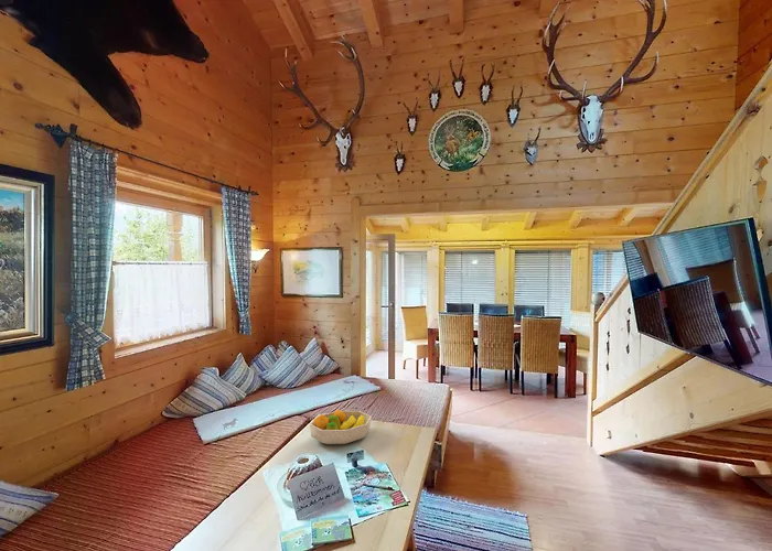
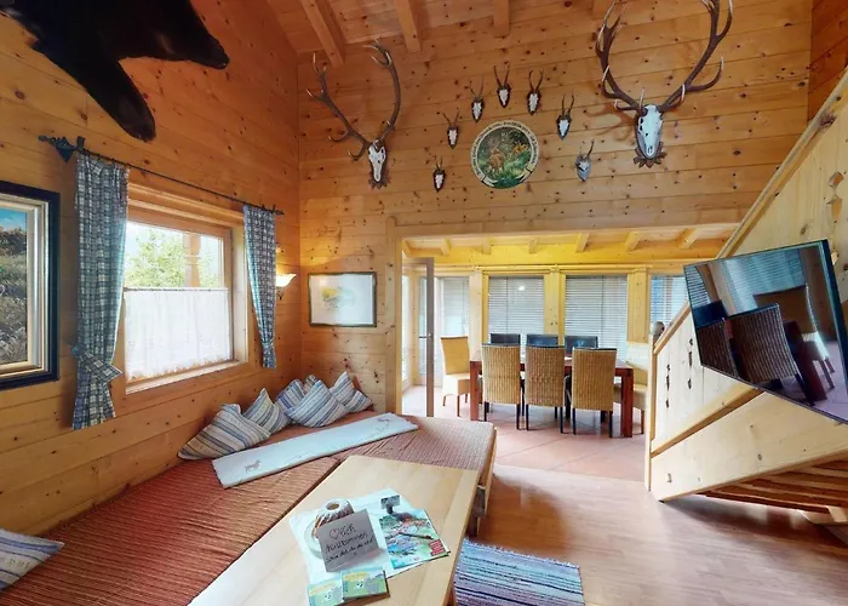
- fruit bowl (341, 424)
